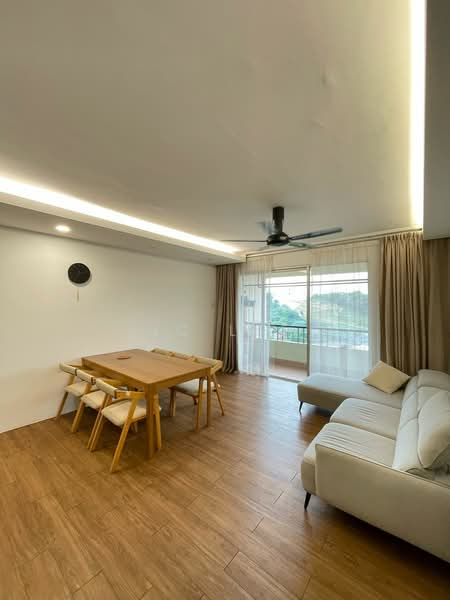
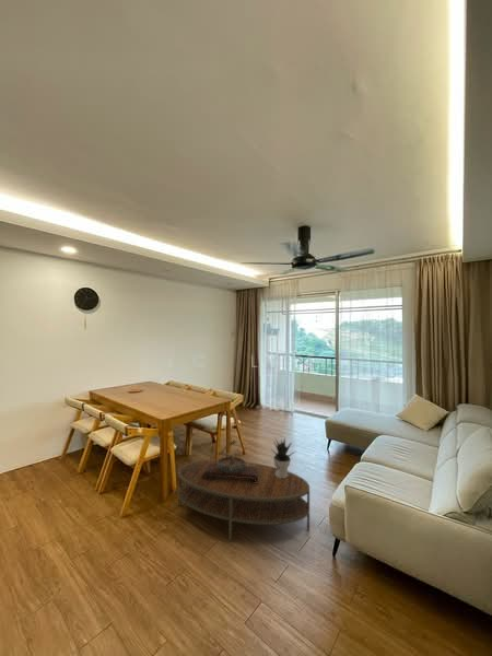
+ potted plant (280, 455)
+ coffee table (239, 496)
+ bonsai tree (231, 457)
